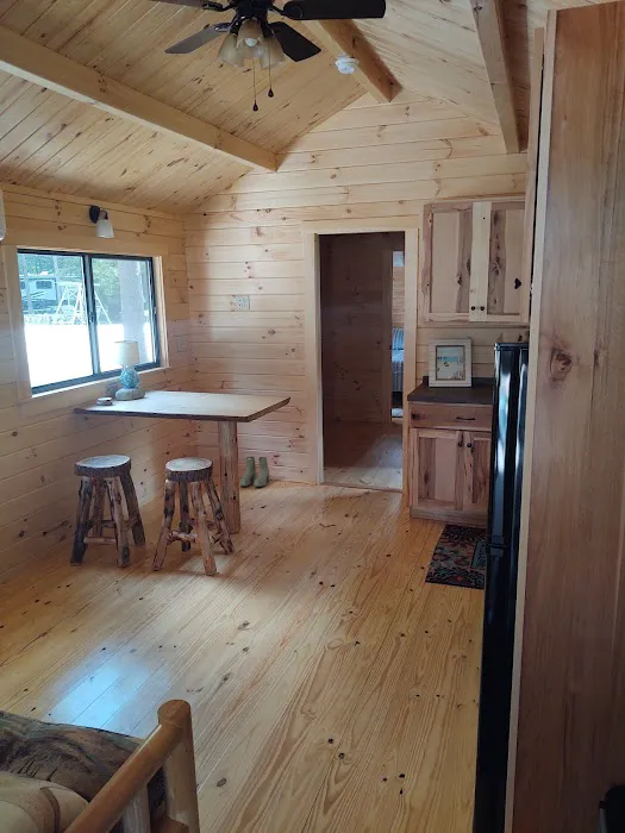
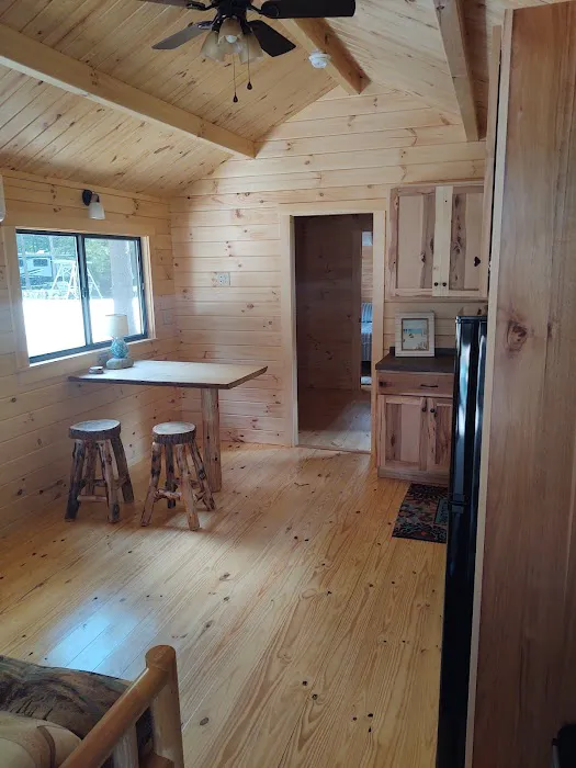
- boots (255, 470)
